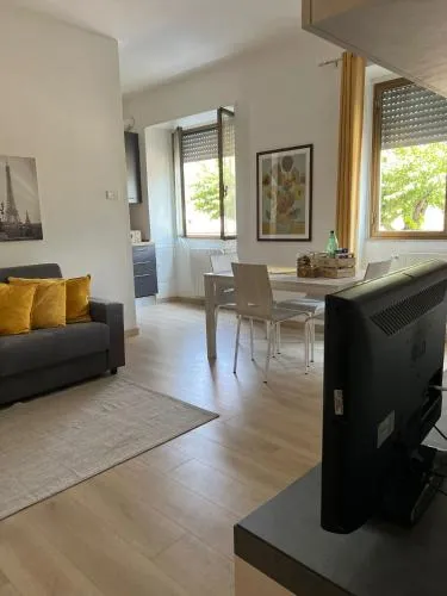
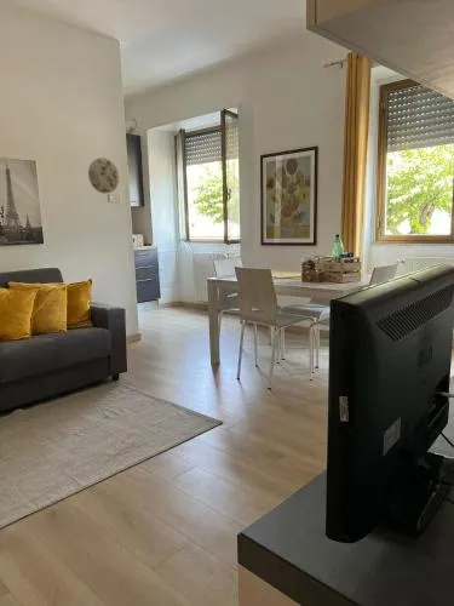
+ decorative plate (103, 176)
